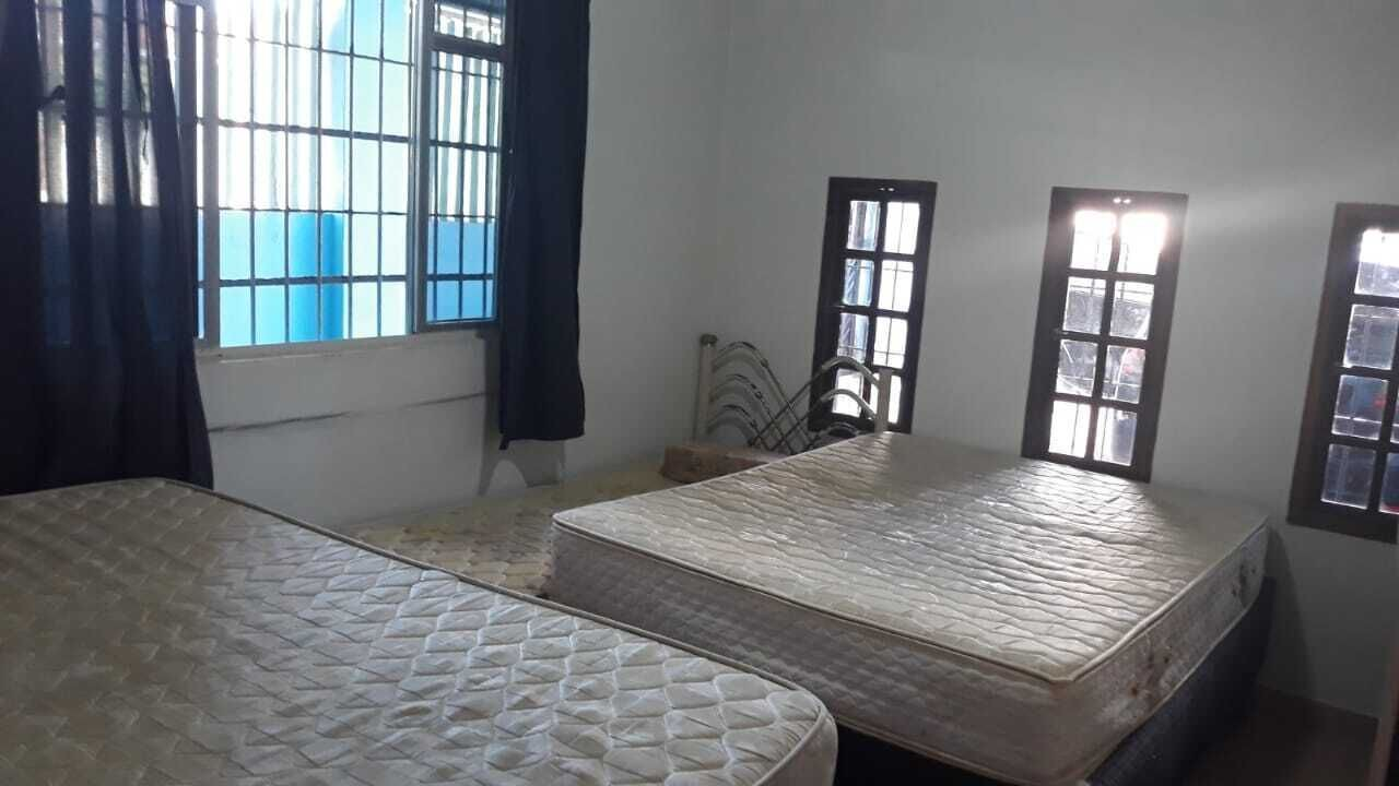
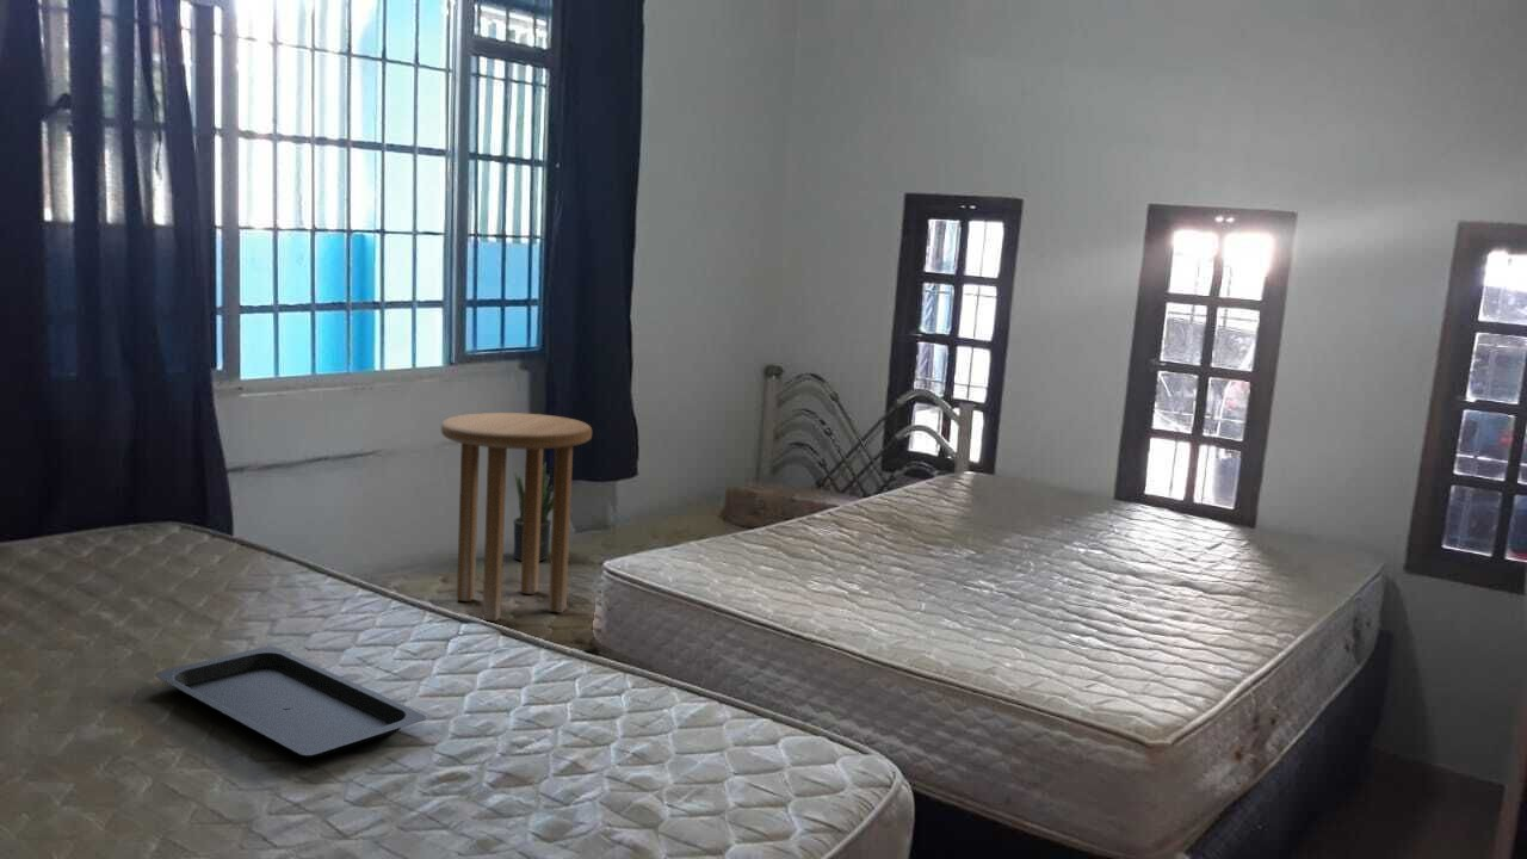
+ serving tray (286, 702)
+ side table (524, 514)
+ potted plant (540, 511)
